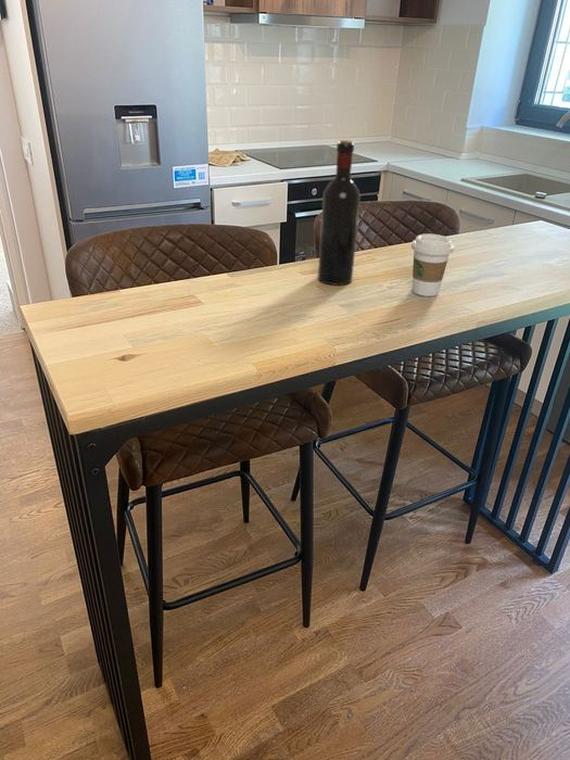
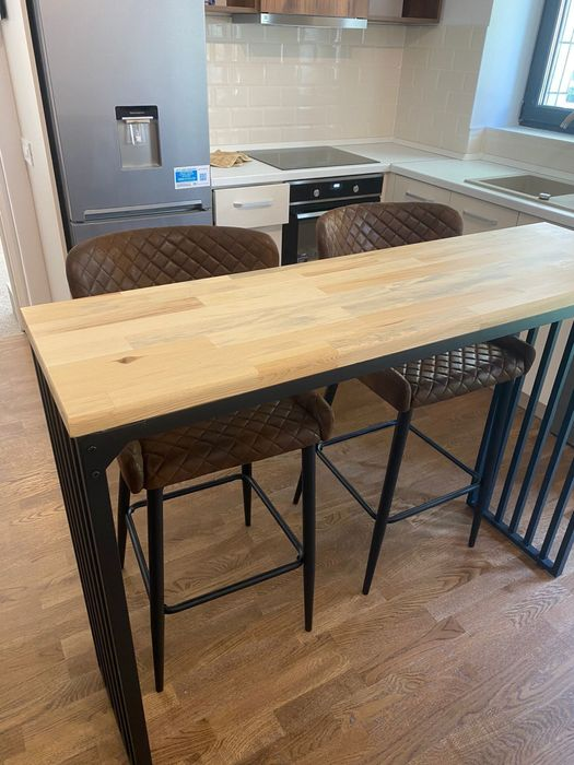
- wine bottle (340, 214)
- coffee cup (429, 265)
